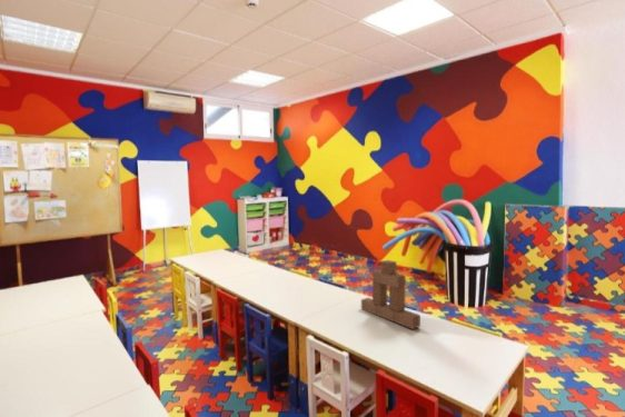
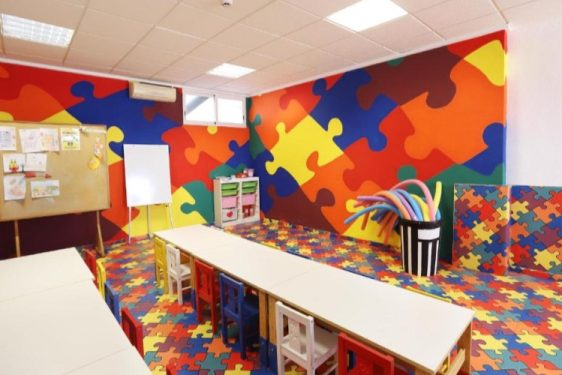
- toy blocks (389, 289)
